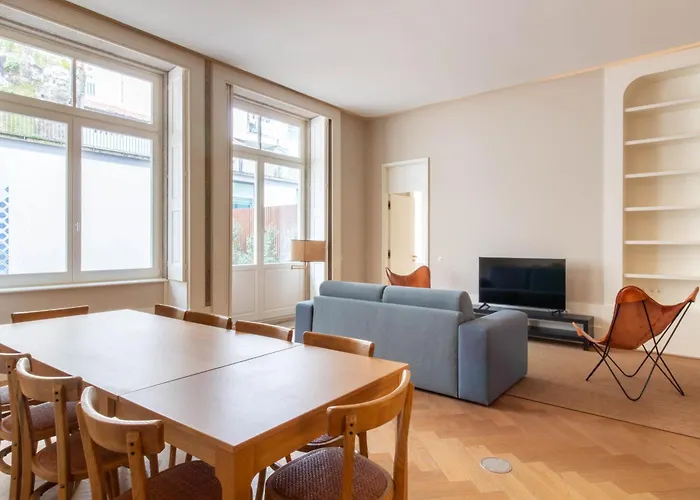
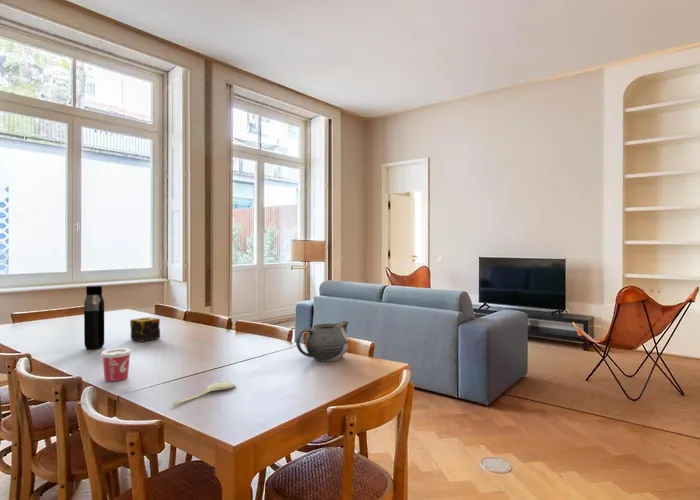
+ water bottle (94, 316)
+ cup (116, 364)
+ candle (145, 329)
+ teapot (323, 341)
+ spoon (204, 392)
